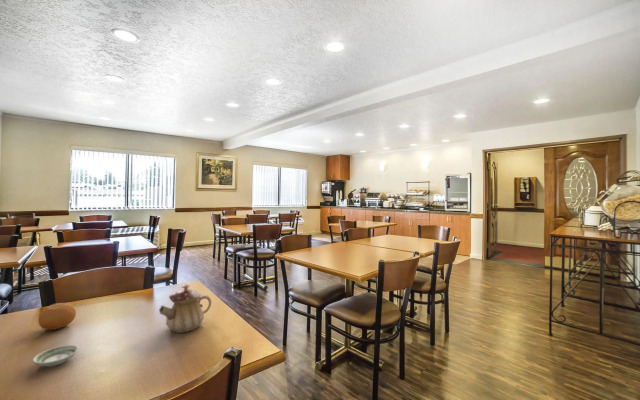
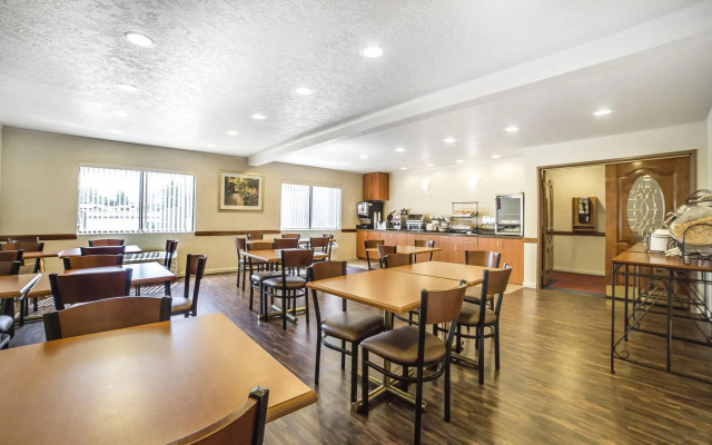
- teapot (187, 304)
- saucer (56, 357)
- fruit (57, 315)
